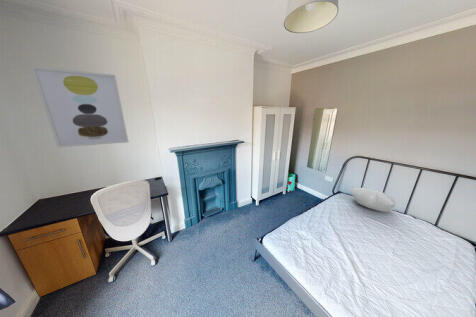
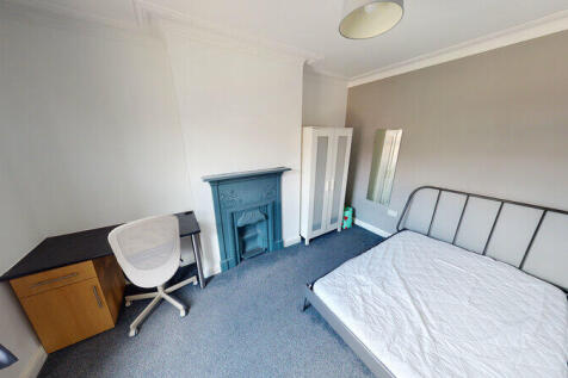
- pillow (372, 199)
- wall art (87, 110)
